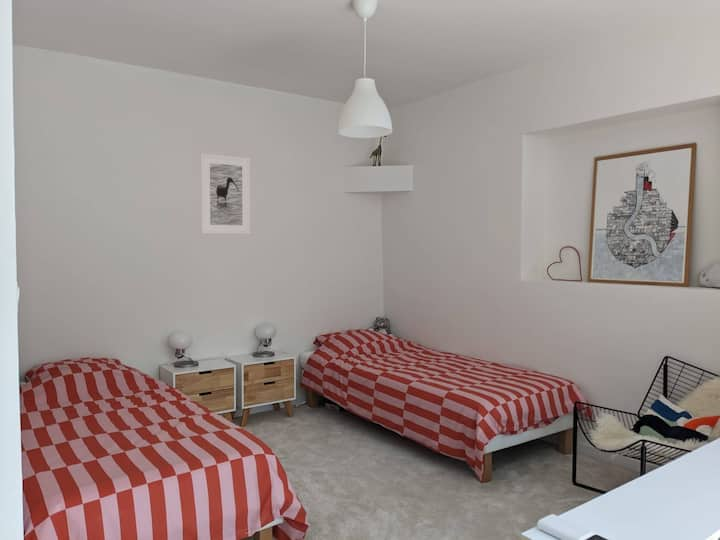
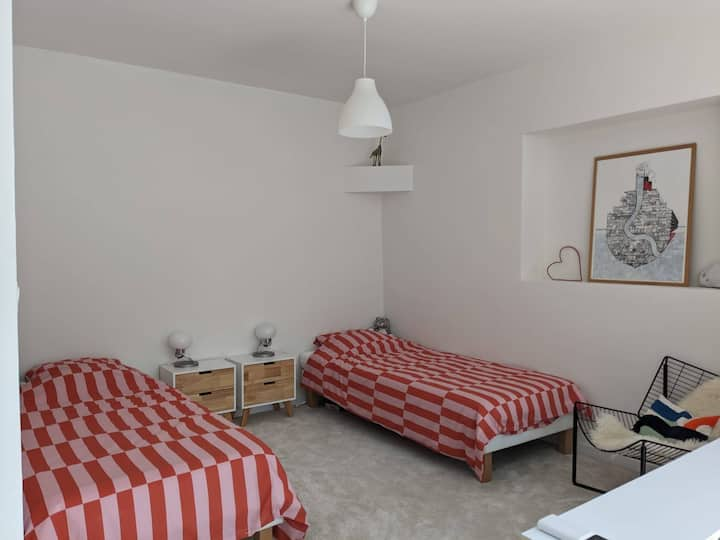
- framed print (226, 194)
